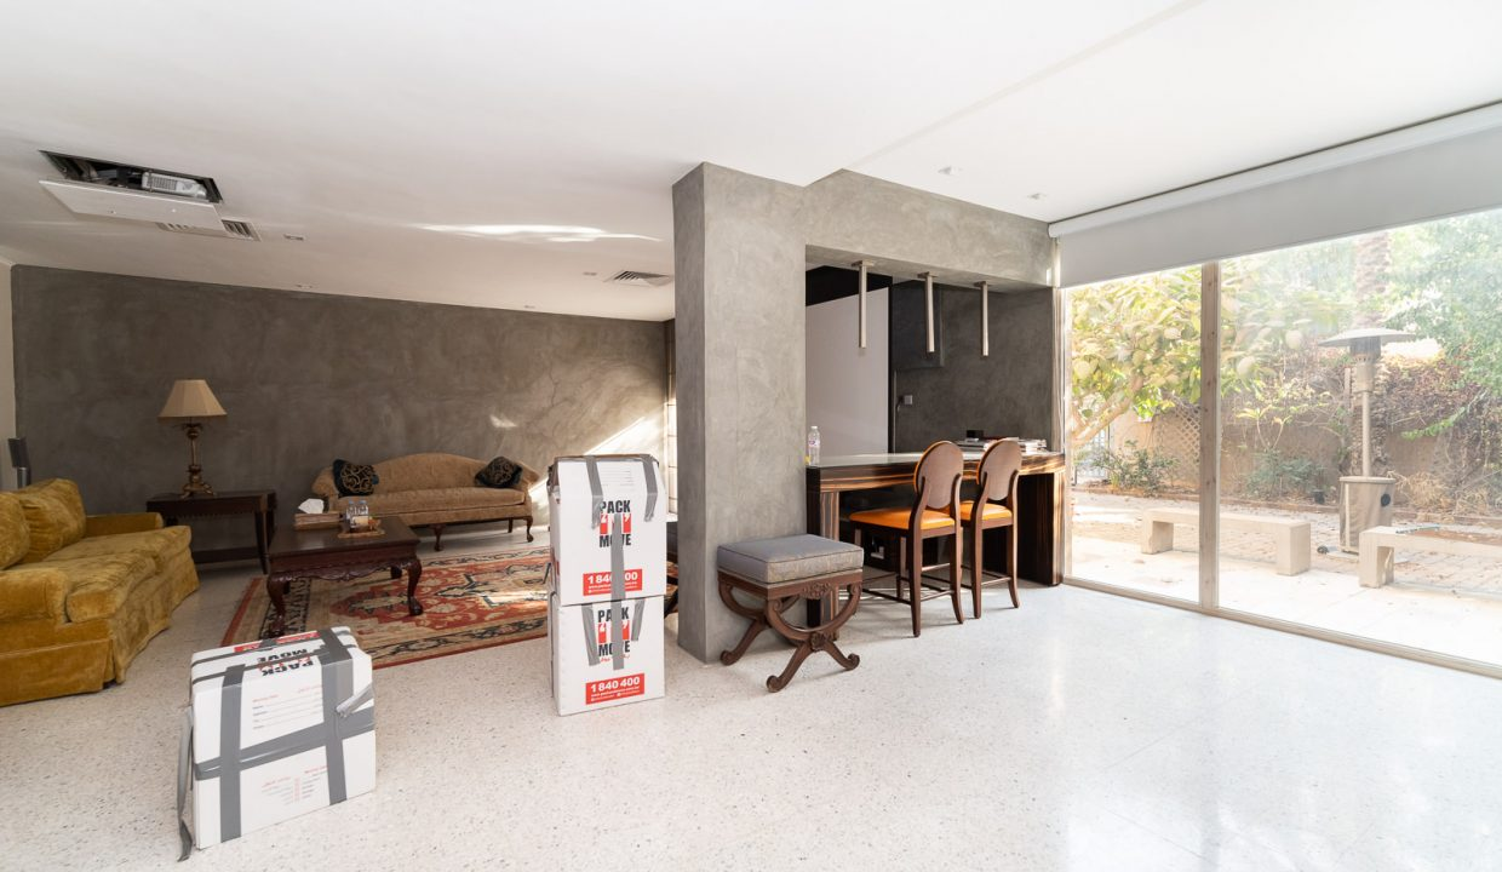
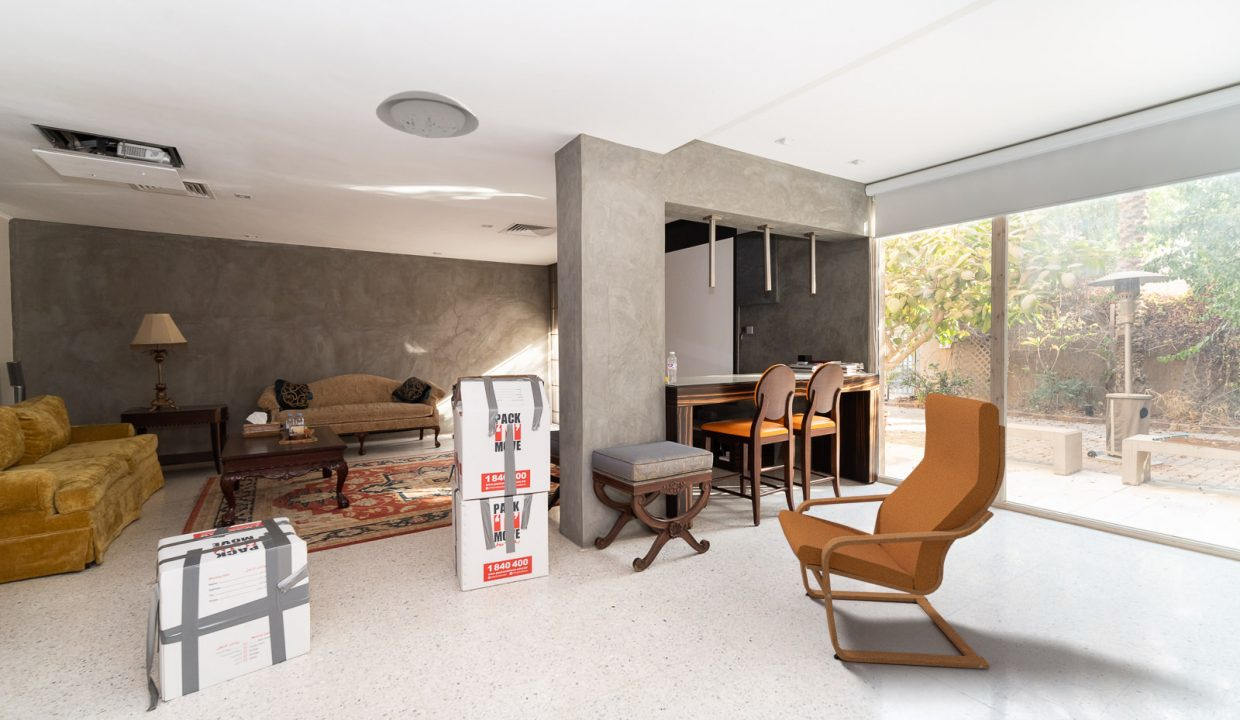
+ armchair (878, 511)
+ ceiling light (428, 119)
